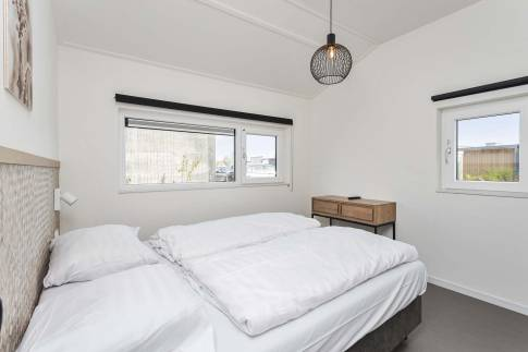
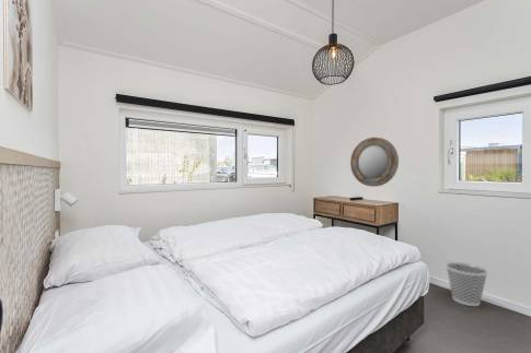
+ home mirror (372, 162)
+ wastebasket (465, 284)
